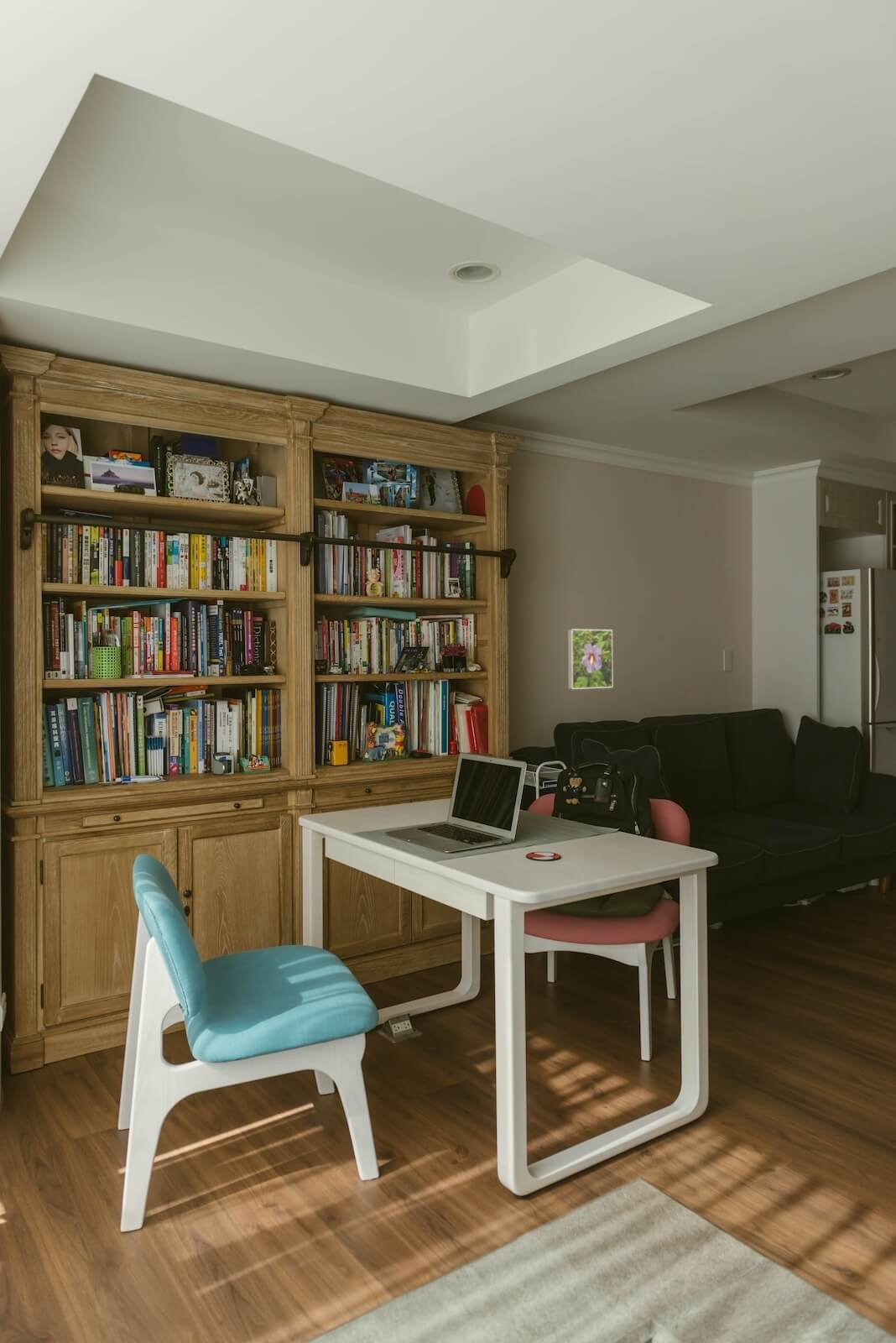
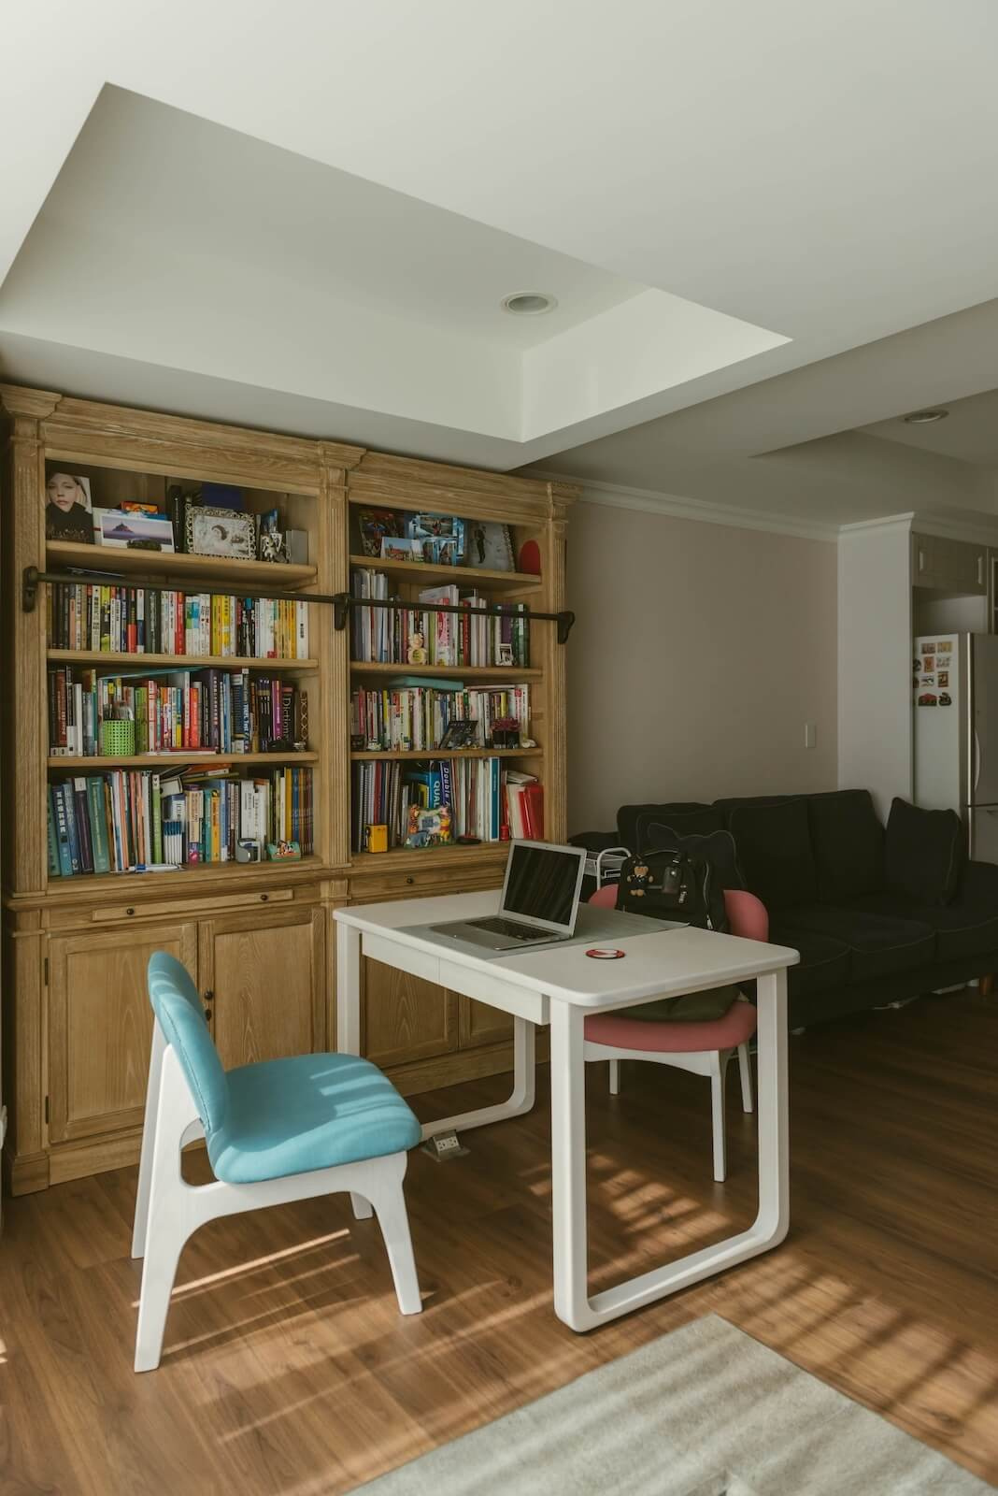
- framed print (590, 659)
